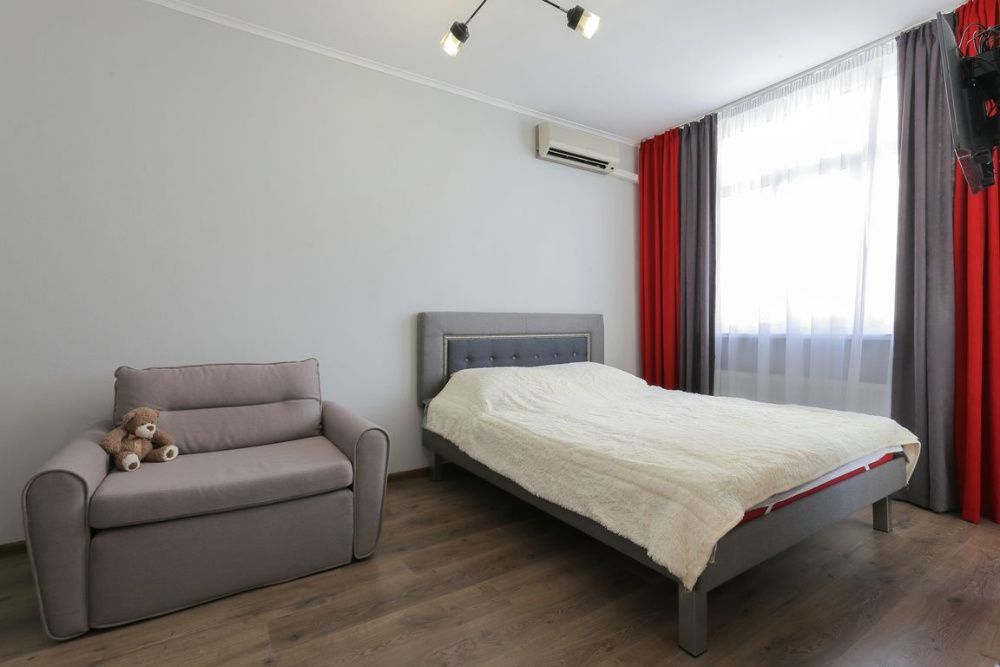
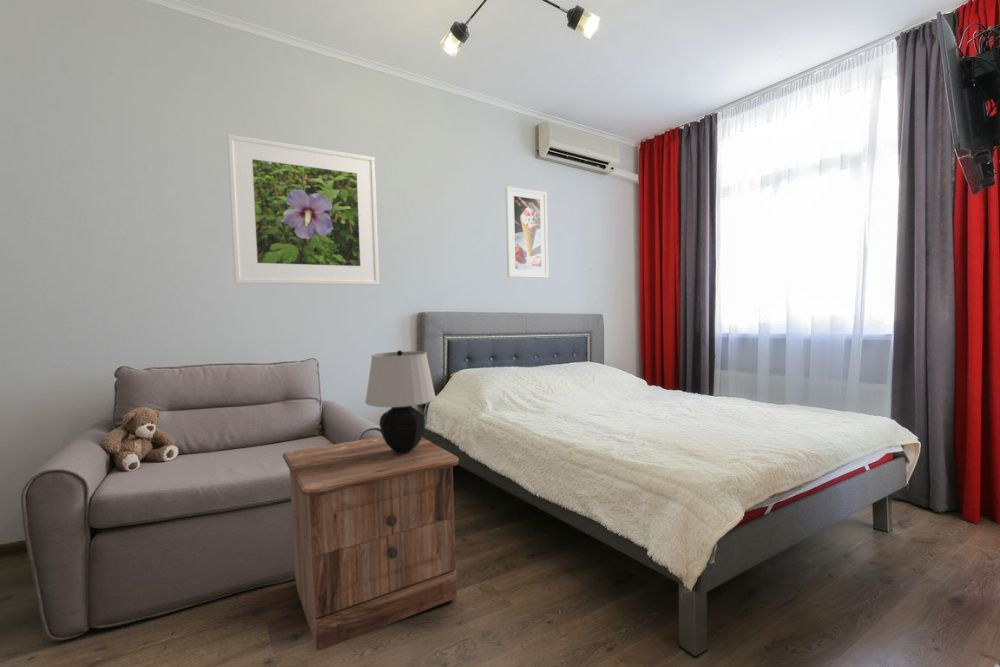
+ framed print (309, 216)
+ nightstand (372, 525)
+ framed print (527, 233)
+ table lamp (401, 400)
